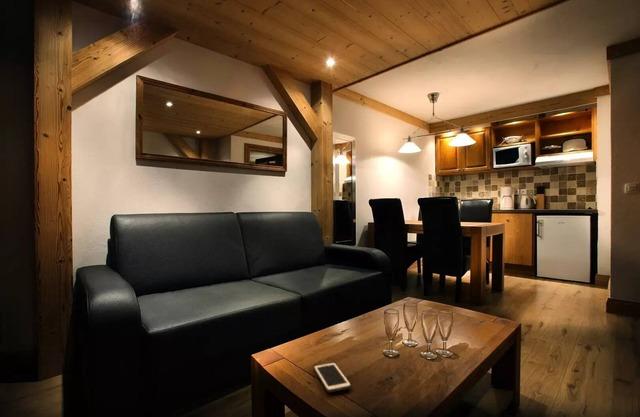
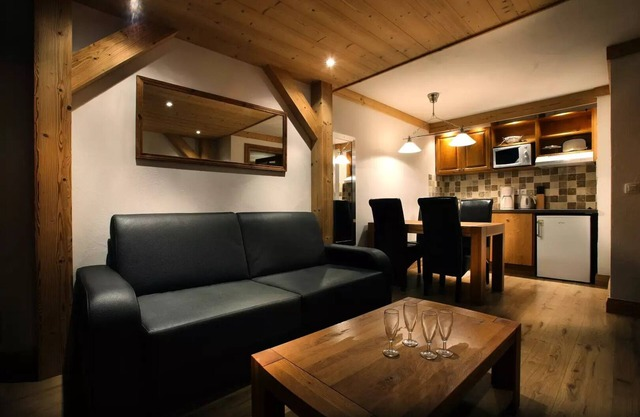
- cell phone (331, 376)
